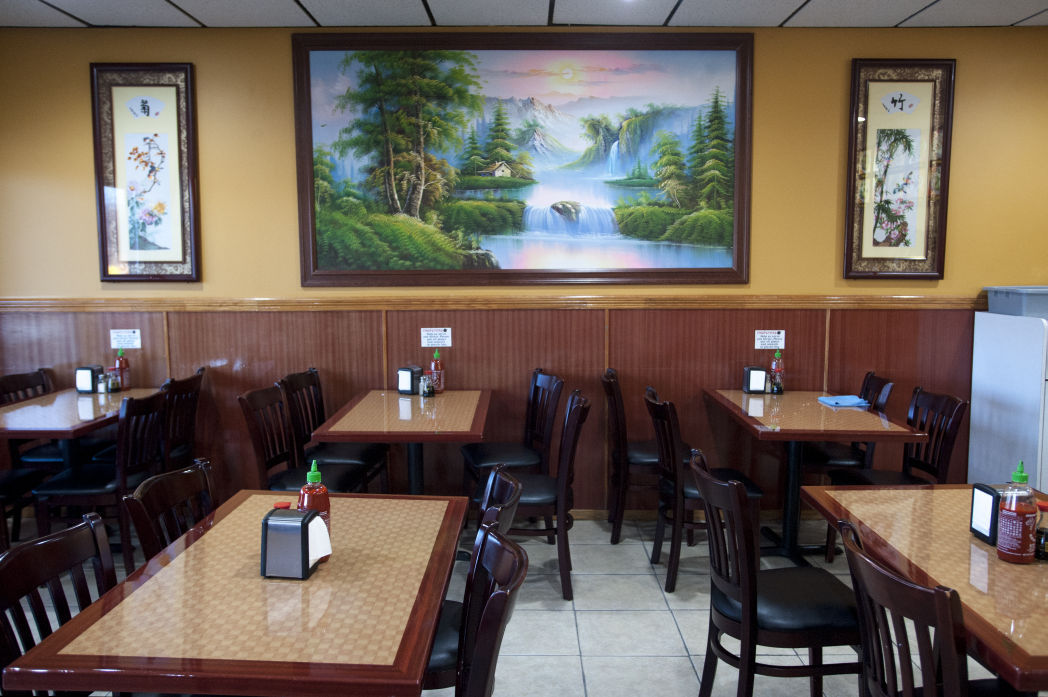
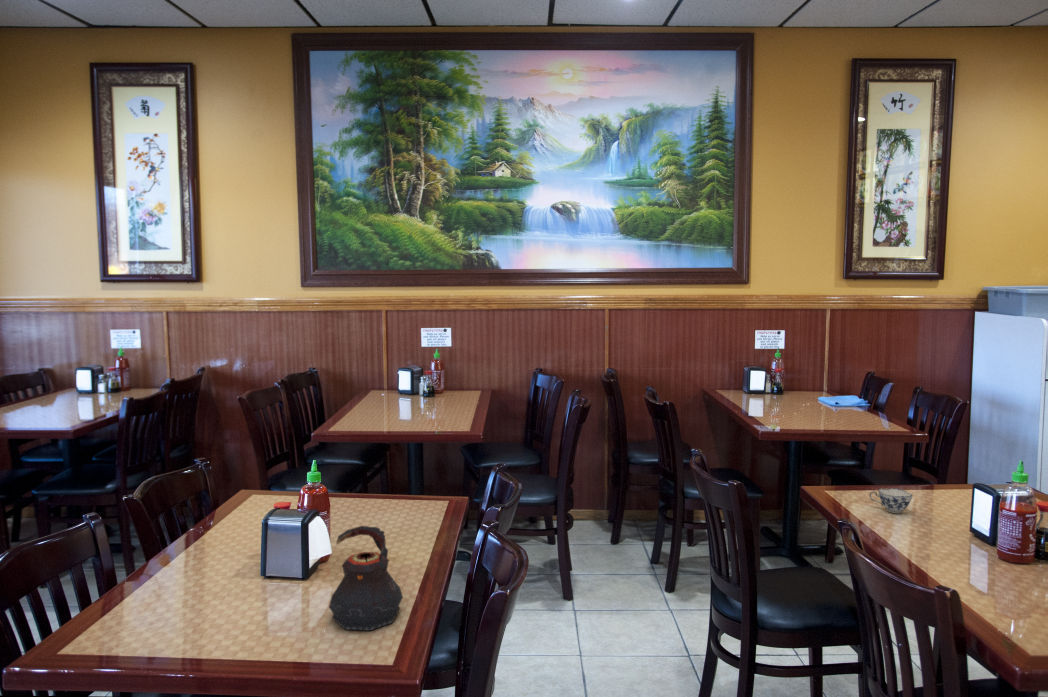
+ chinaware (892, 501)
+ teapot (367, 570)
